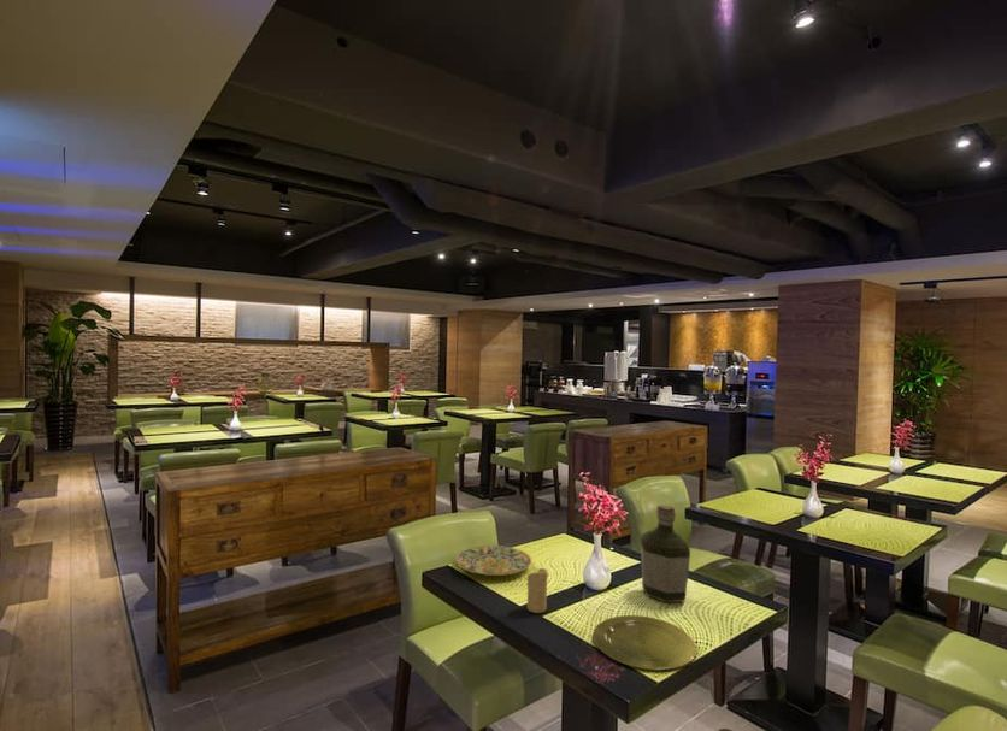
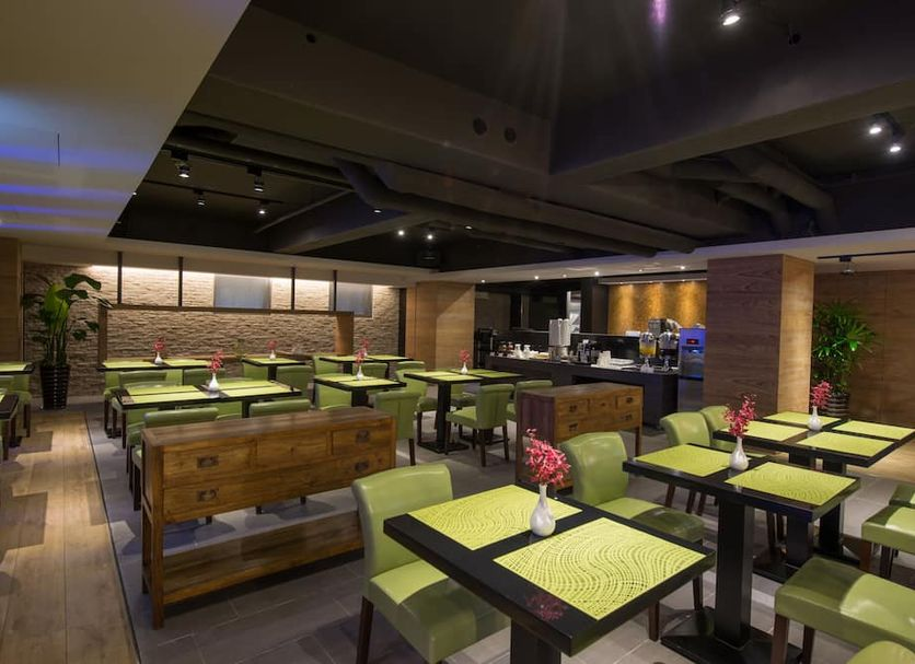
- plate (493, 562)
- plate (643, 641)
- bottle (664, 550)
- candle (537, 588)
